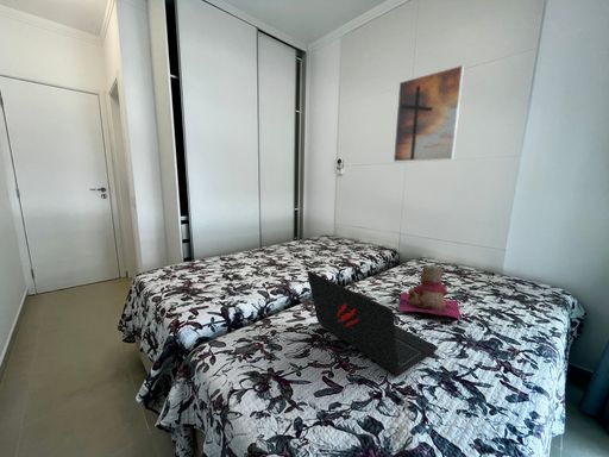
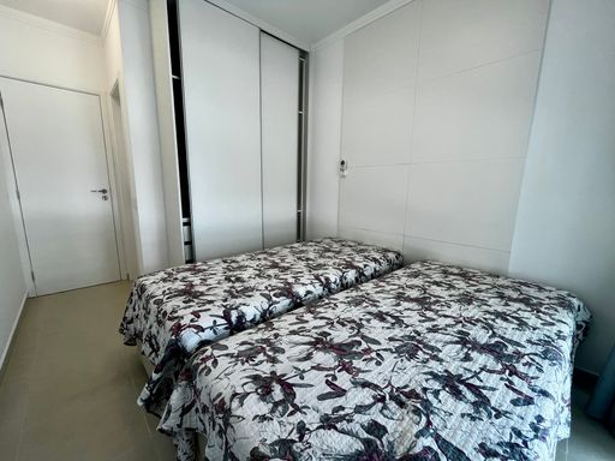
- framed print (425, 118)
- laptop (370, 309)
- teddy bear (432, 287)
